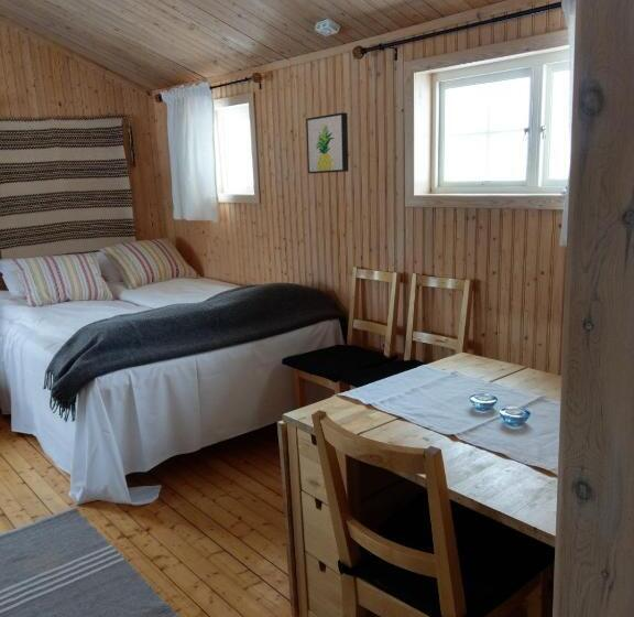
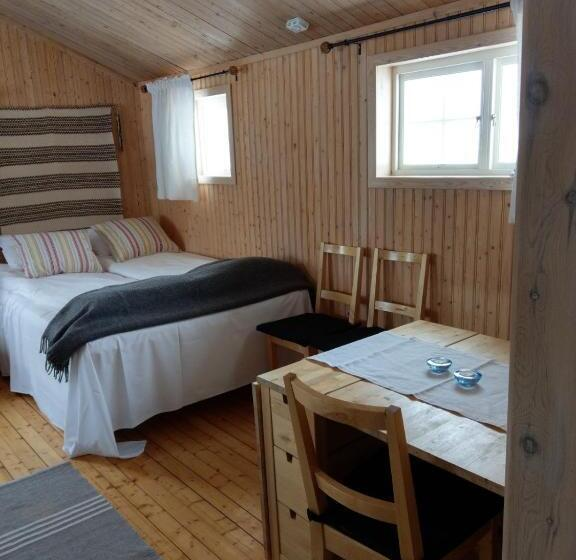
- wall art (326, 144)
